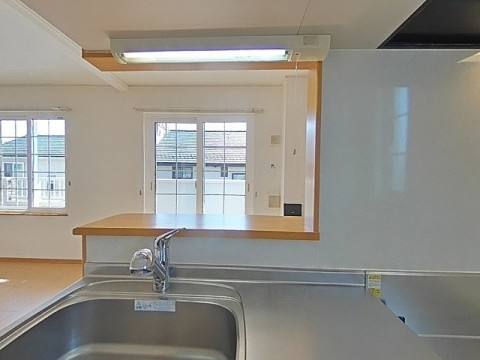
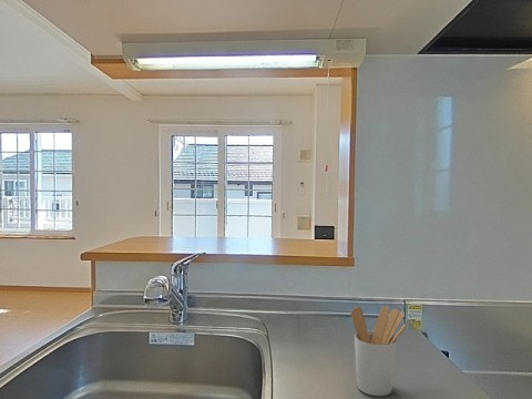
+ utensil holder (380, 347)
